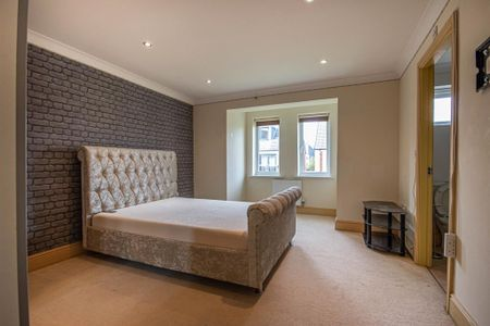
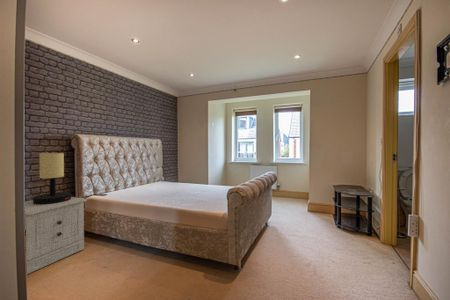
+ nightstand (45, 229)
+ table lamp (52, 176)
